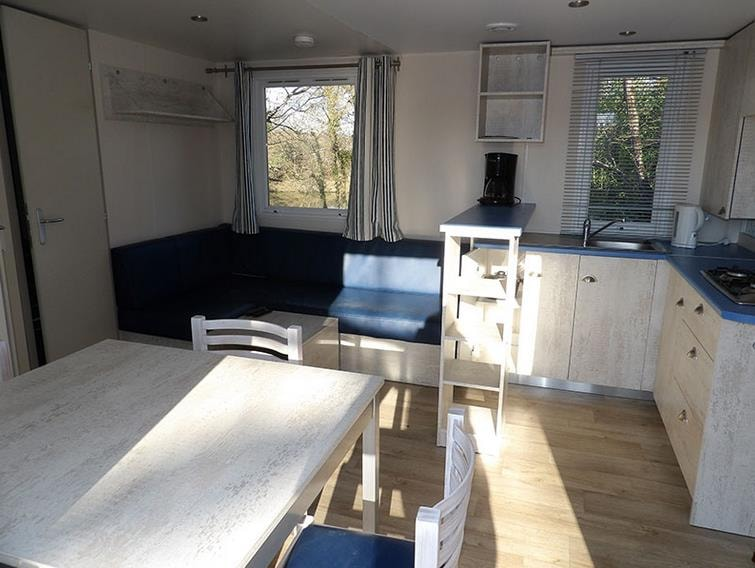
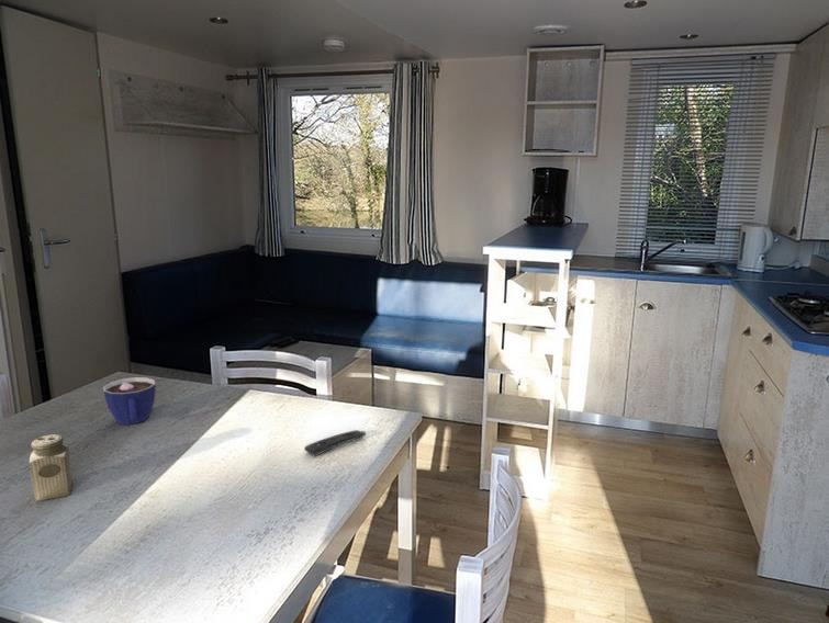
+ cup (131, 404)
+ remote control (337, 440)
+ salt shaker (51, 464)
